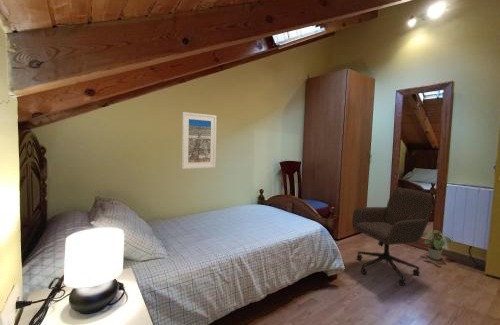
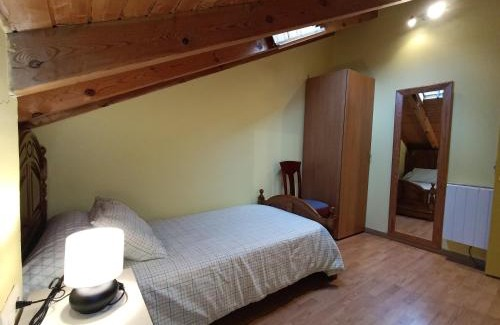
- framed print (199, 141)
- potted plant (435, 245)
- office chair (389, 230)
